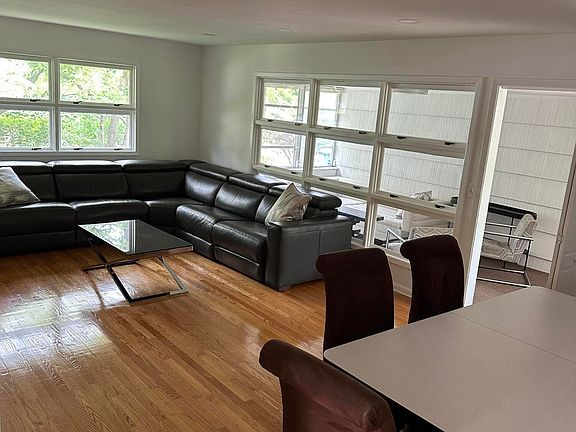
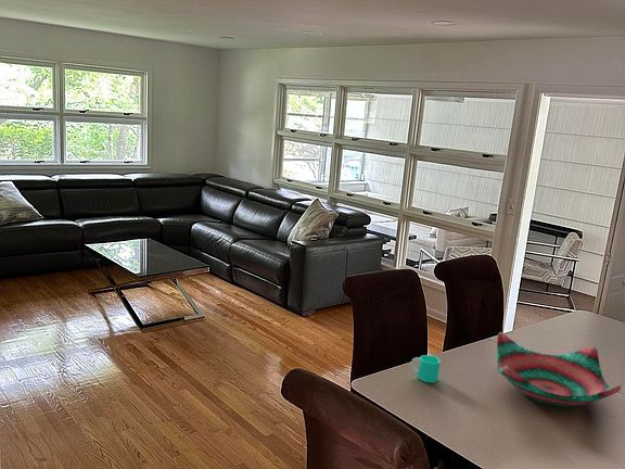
+ cup (424, 367)
+ decorative bowl (550, 375)
